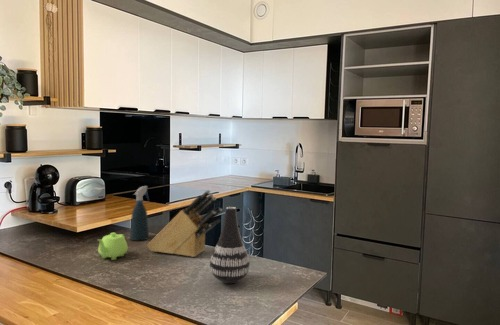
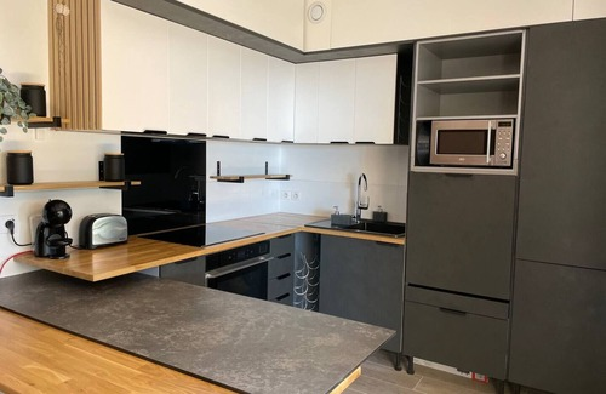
- vase (230, 244)
- spray bottle (139, 212)
- teapot (111, 245)
- knife block (184, 220)
